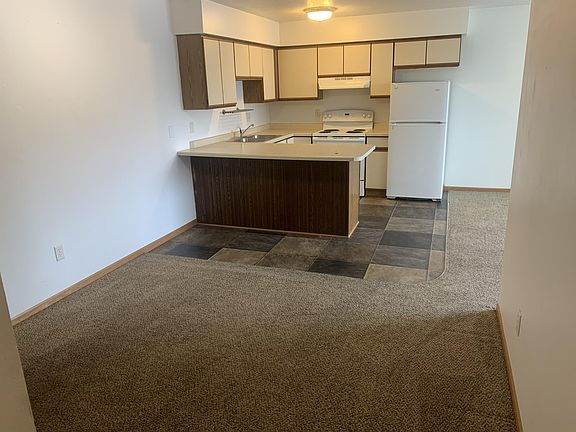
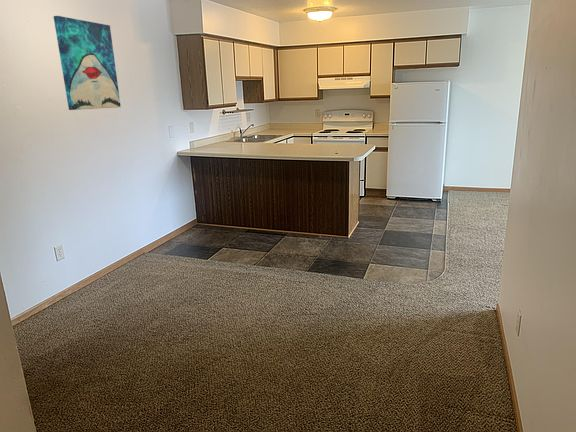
+ wall art (90, 65)
